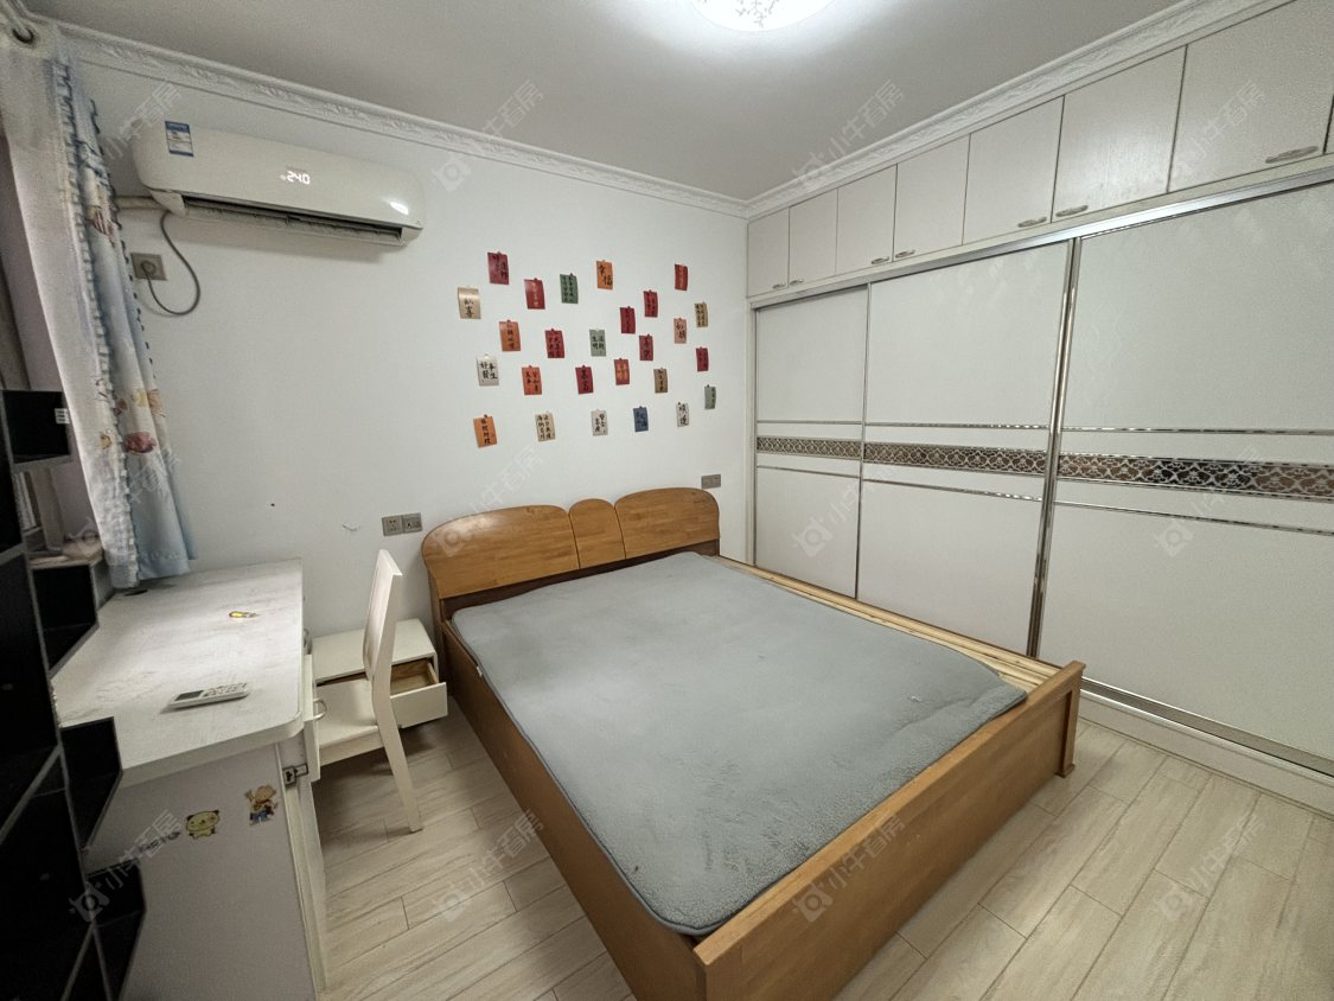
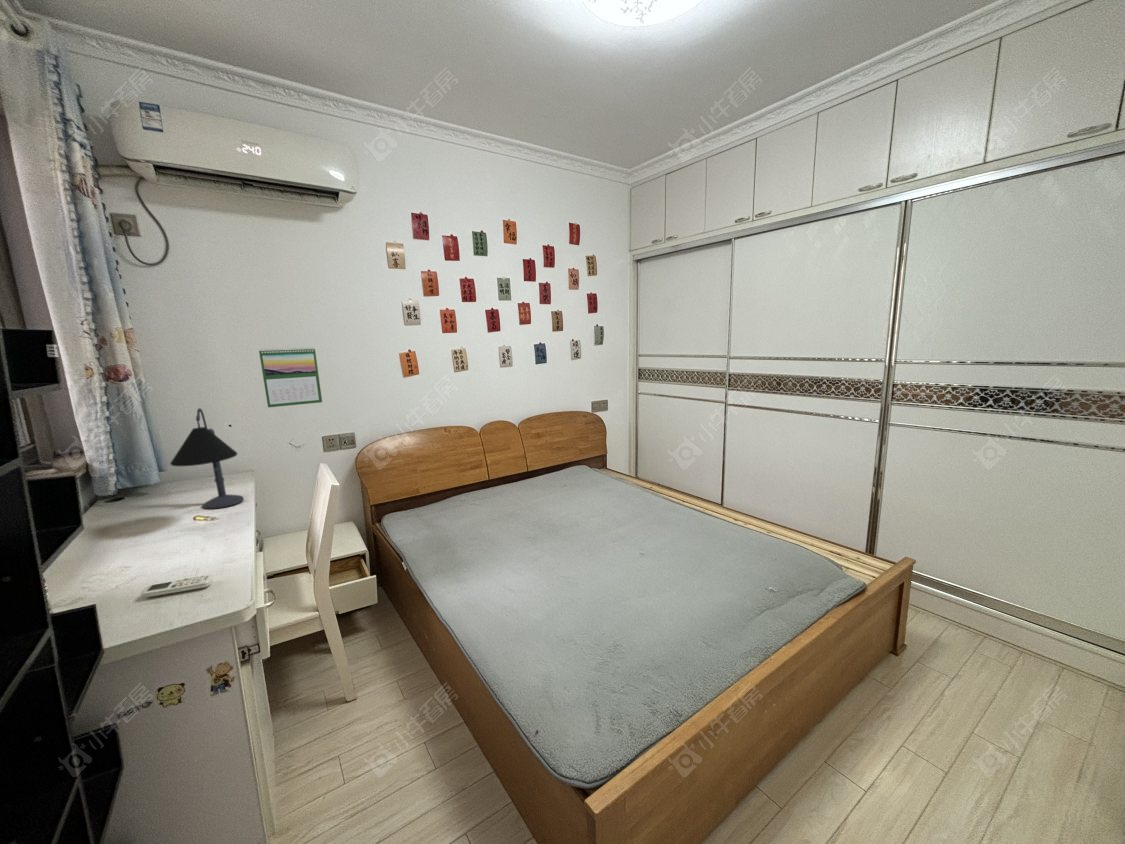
+ calendar (291, 376)
+ desk lamp (210, 461)
